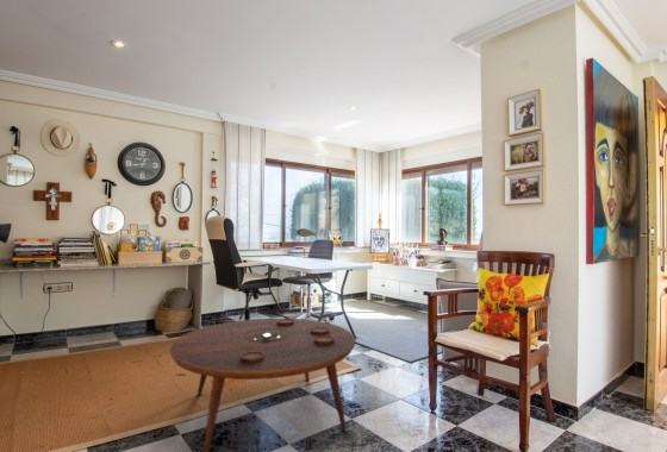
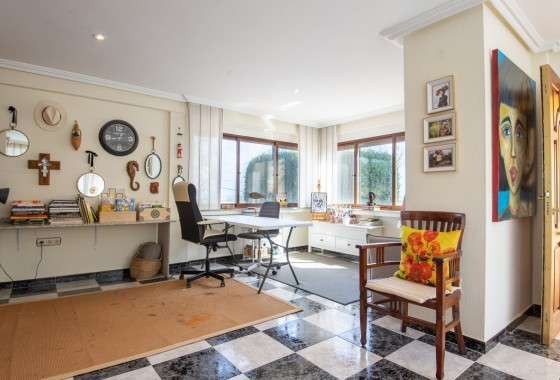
- coffee table (266, 371)
